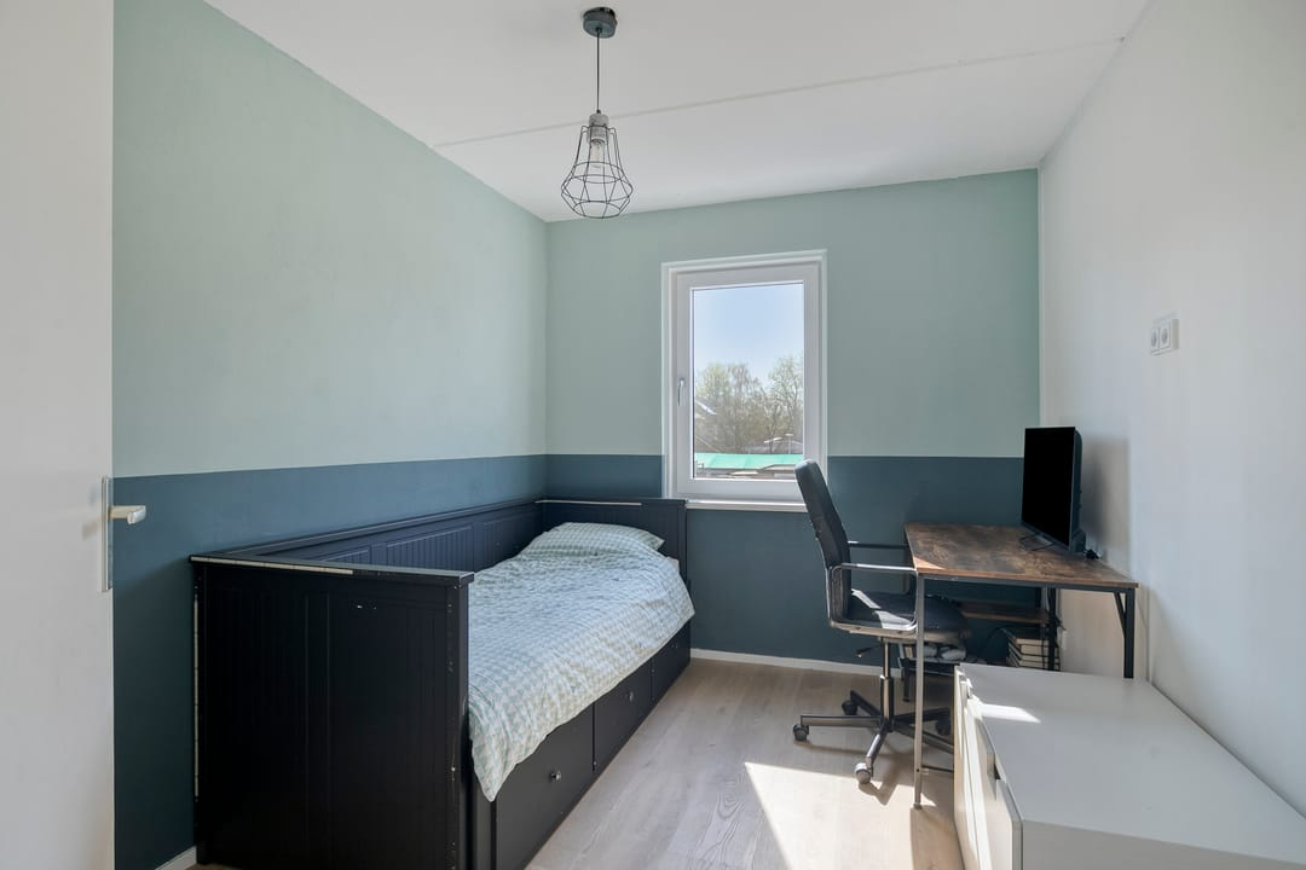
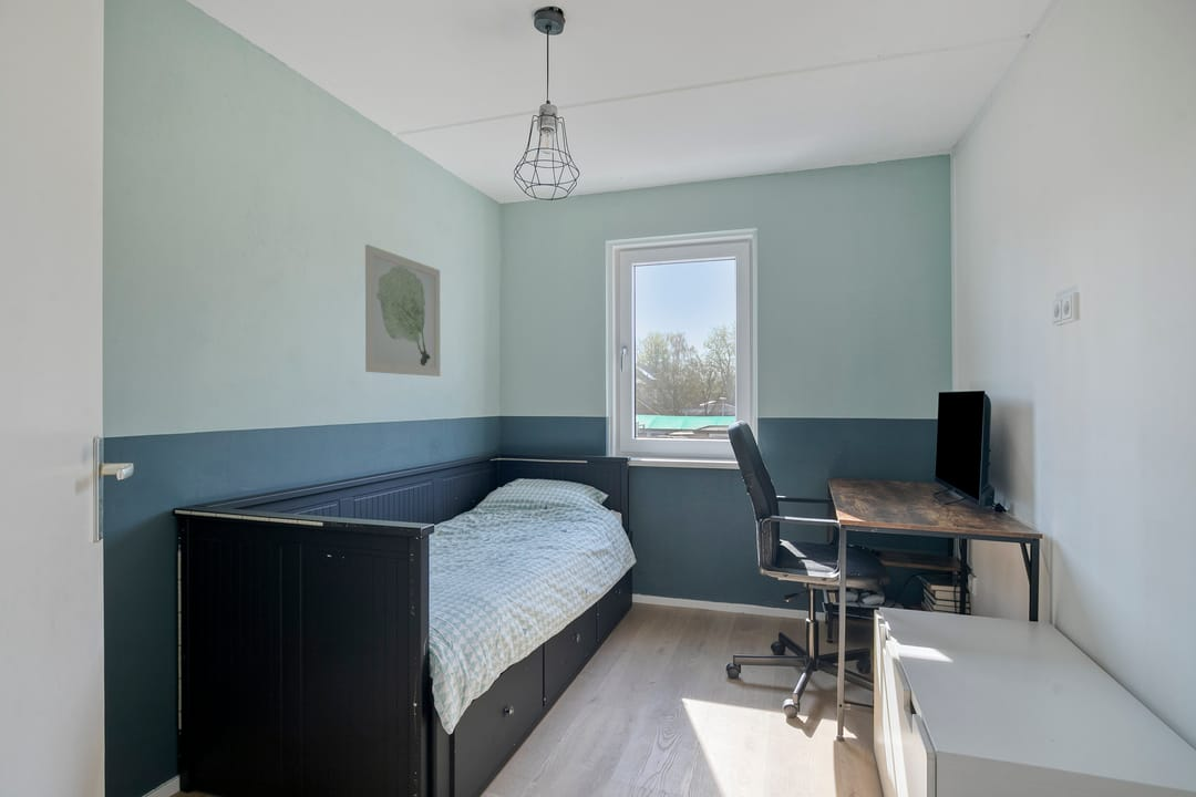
+ wall art (405, 315)
